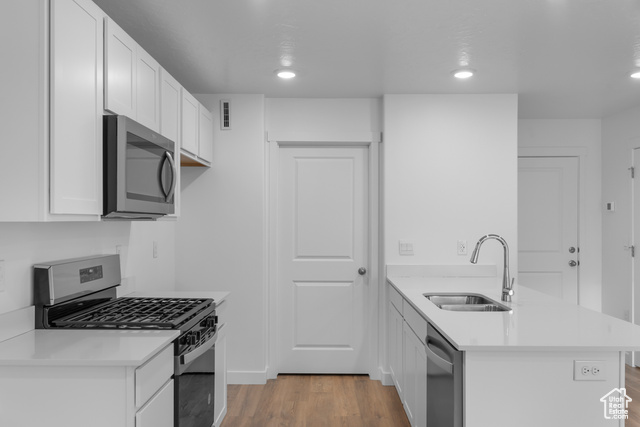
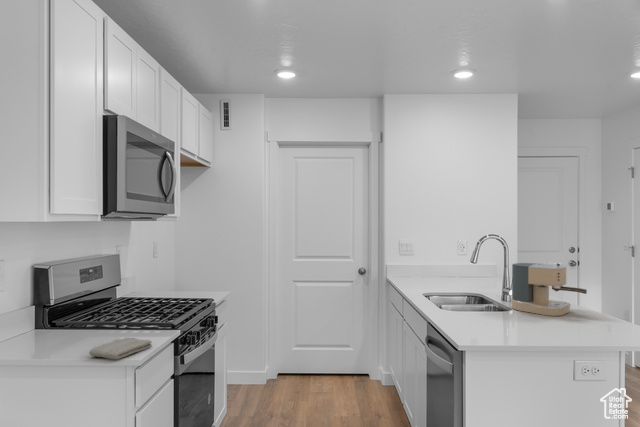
+ coffee maker (547, 286)
+ washcloth (122, 347)
